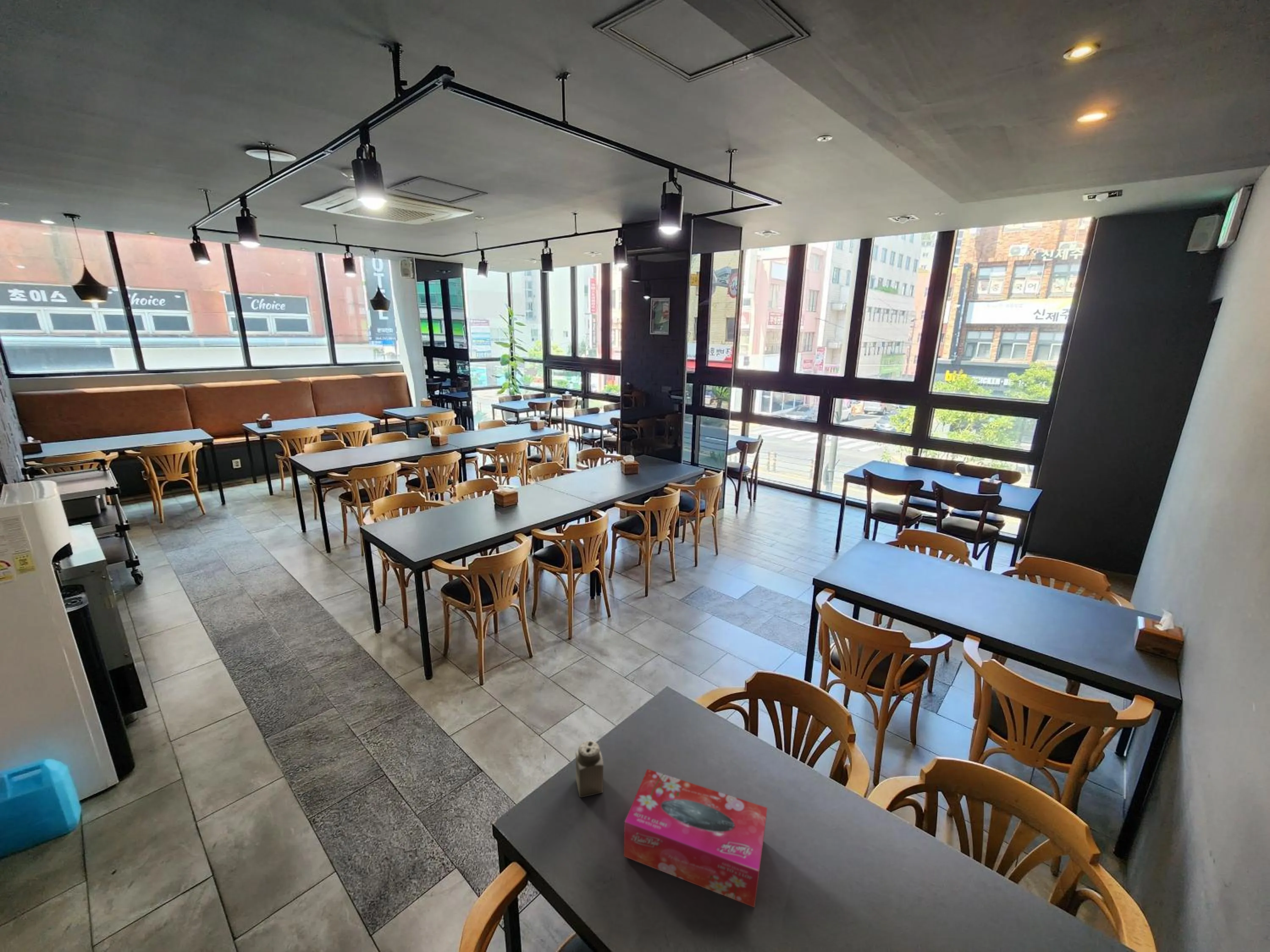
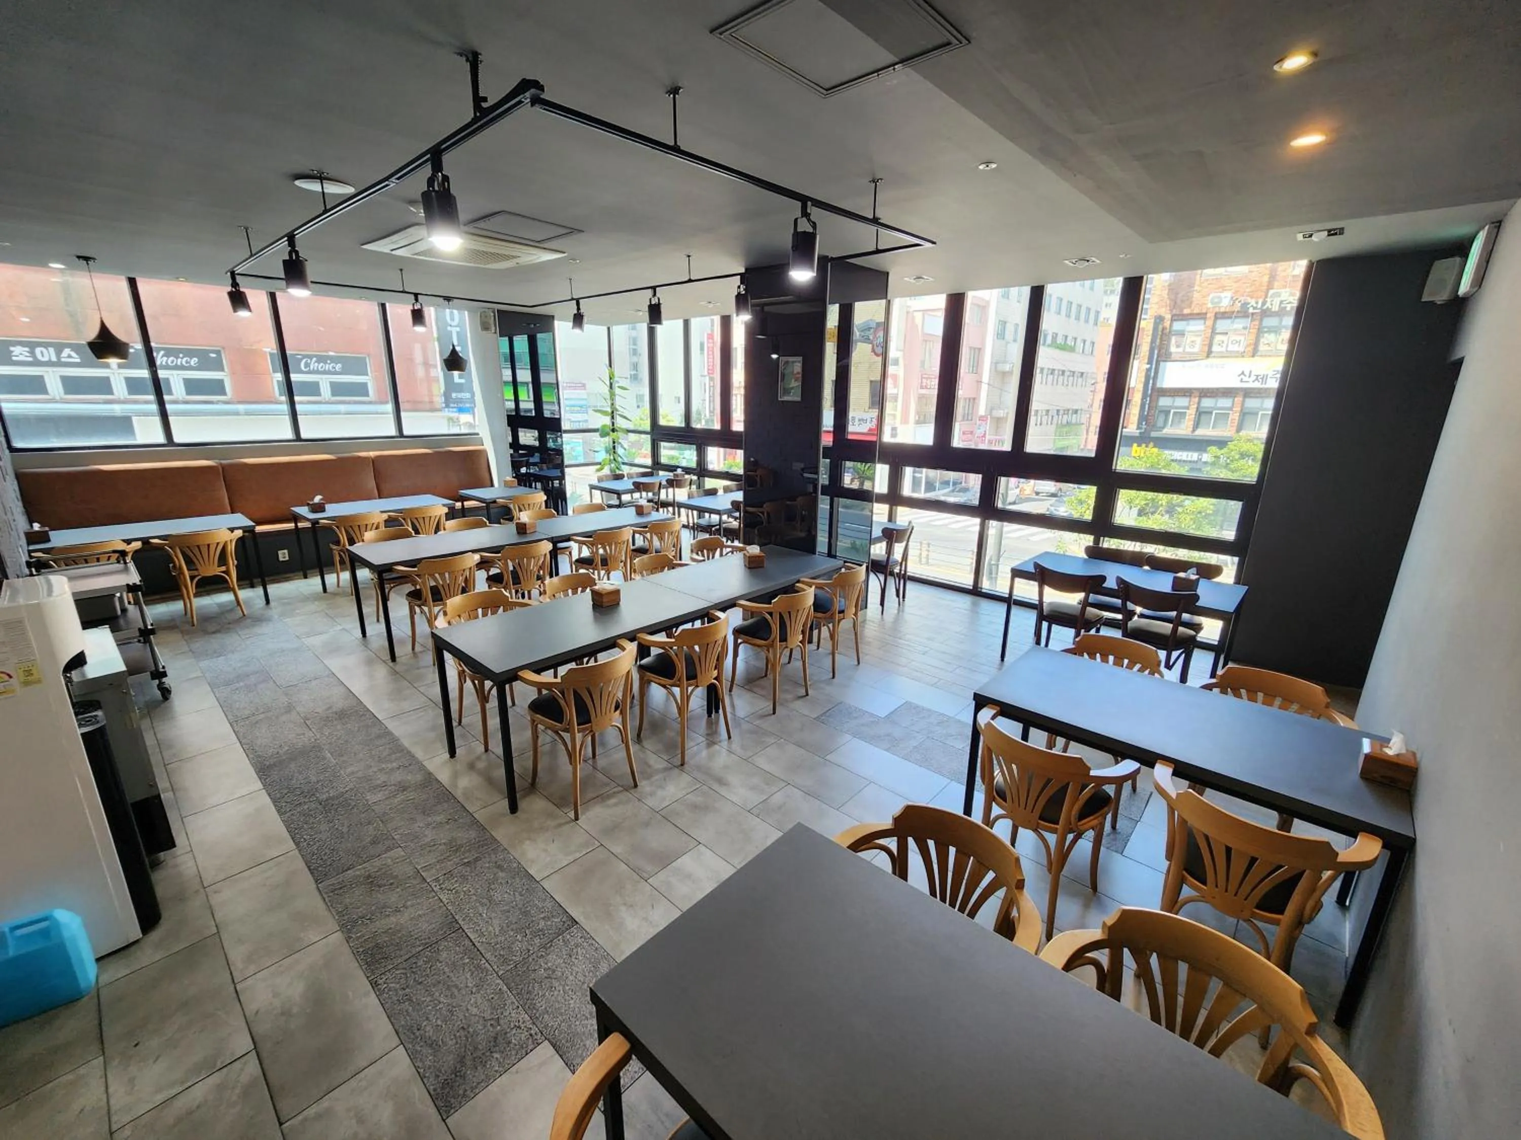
- tissue box (696, 832)
- salt shaker (589, 766)
